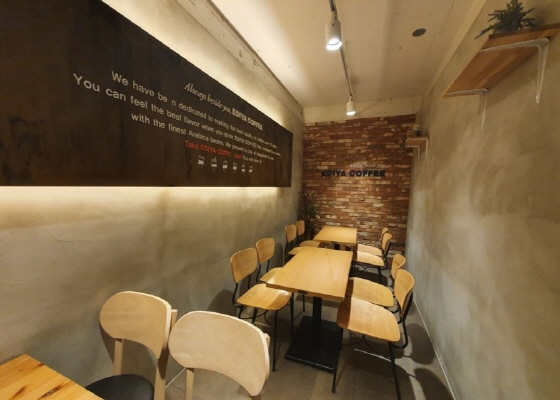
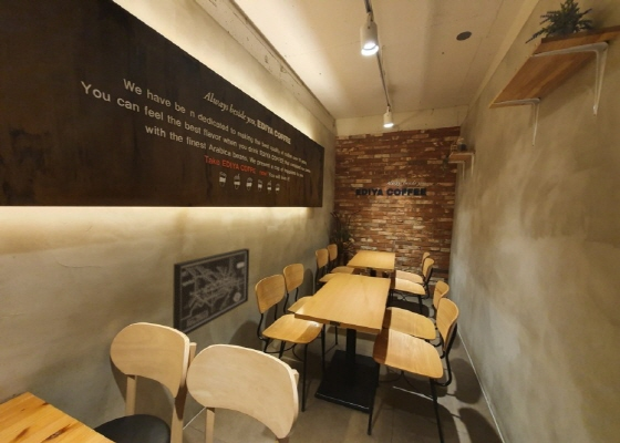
+ wall art (217, 286)
